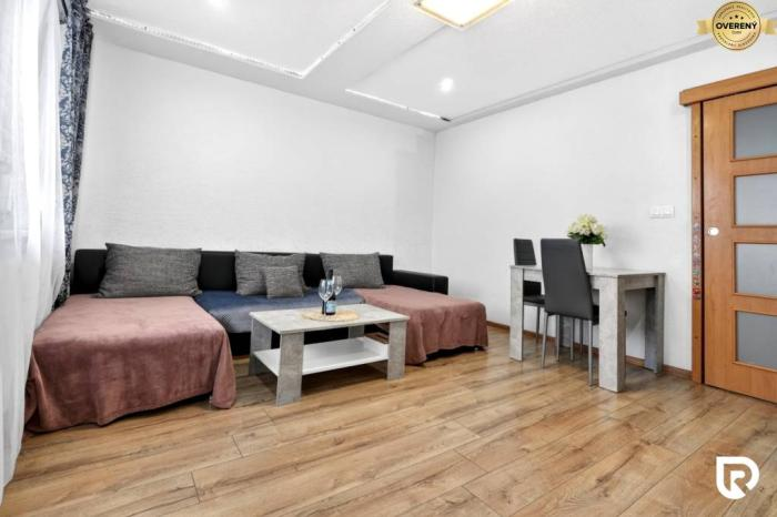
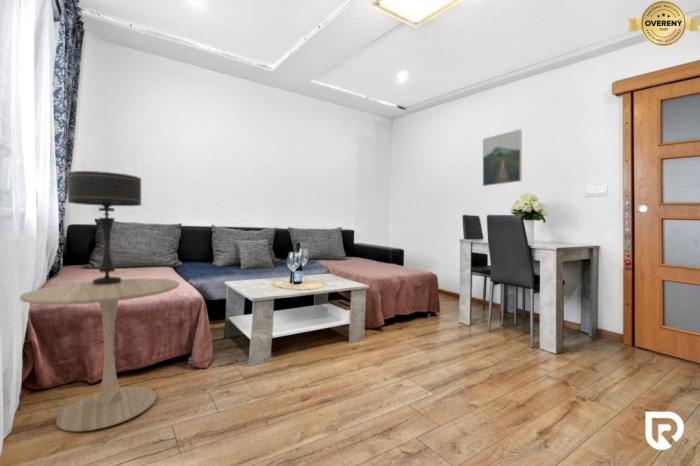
+ table lamp (106, 229)
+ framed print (501, 159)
+ side table (109, 347)
